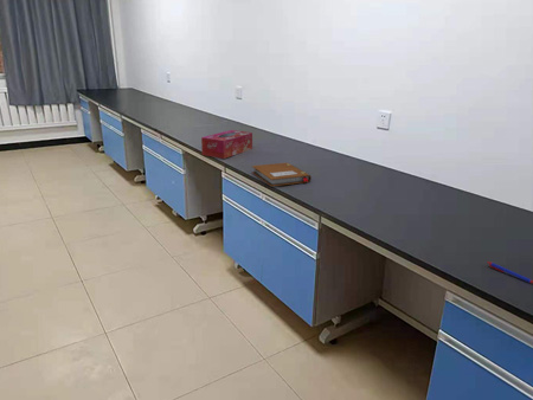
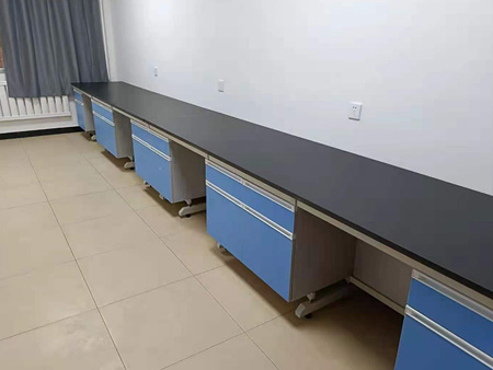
- notebook (281, 174)
- tissue box (227, 143)
- pen (512, 272)
